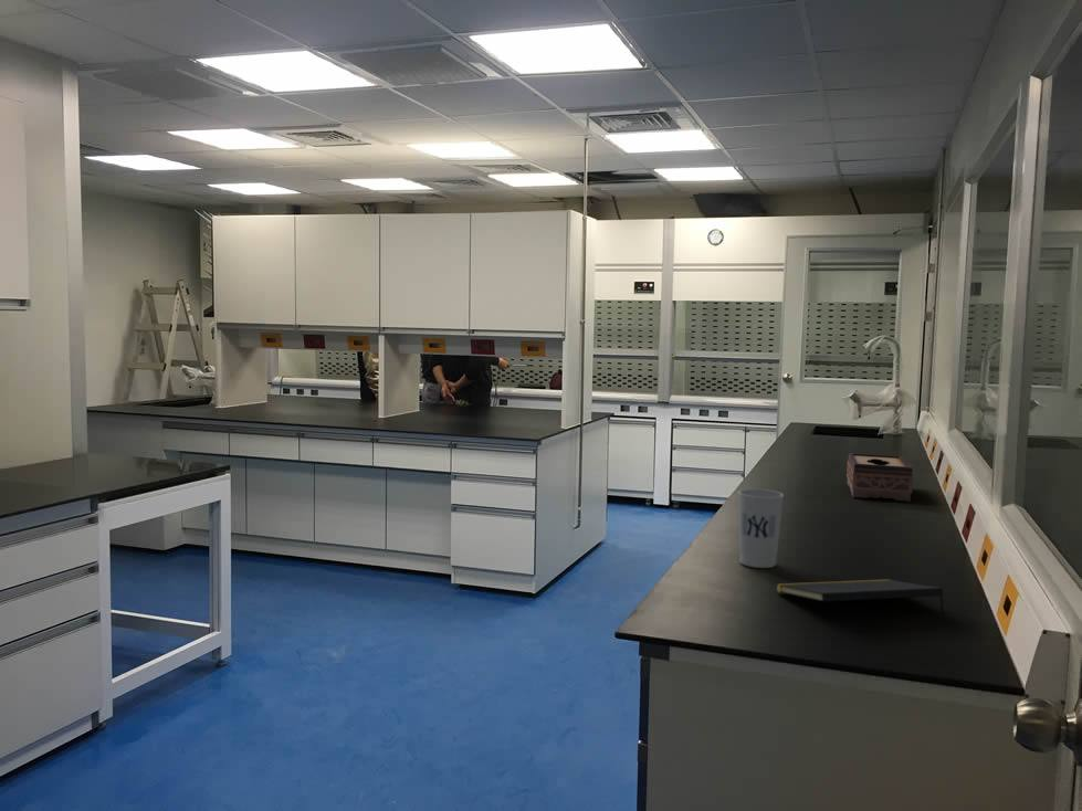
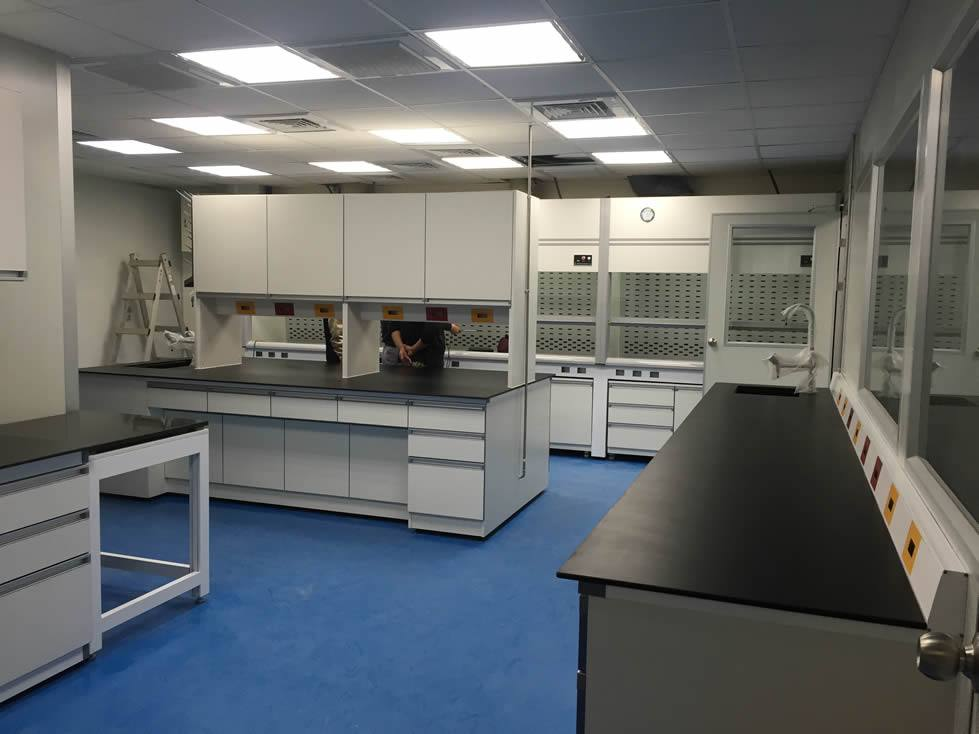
- tissue box (878, 475)
- notepad (855, 589)
- cup (759, 528)
